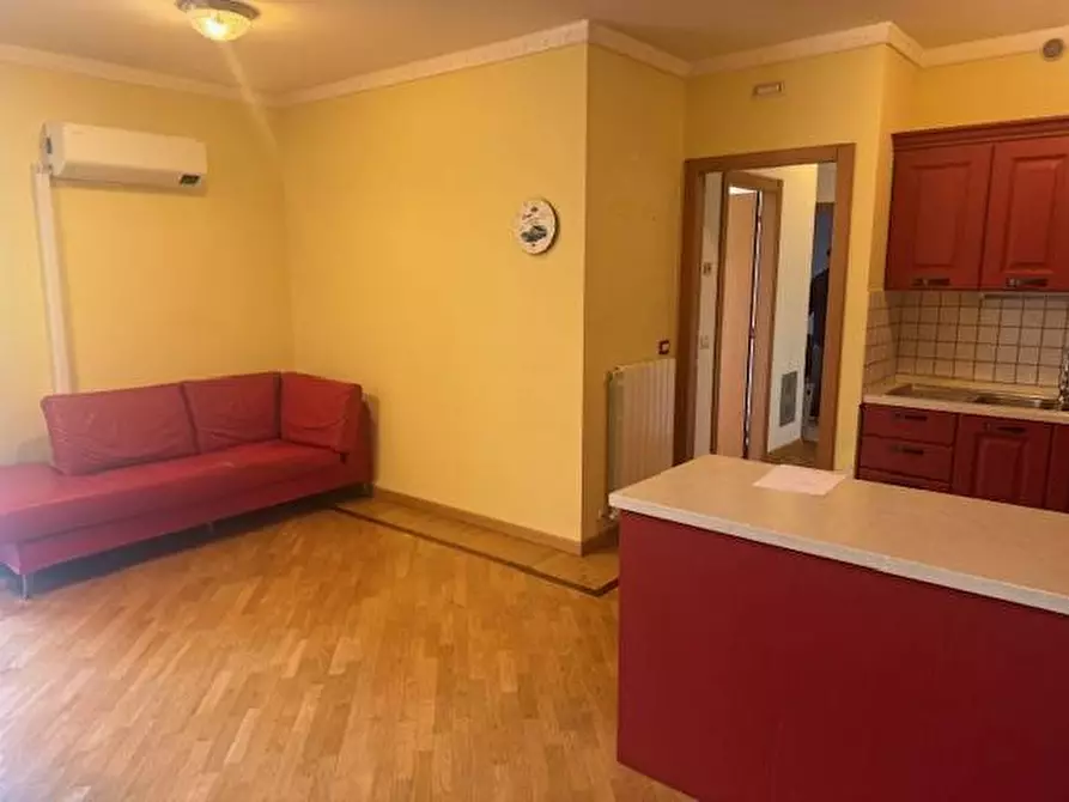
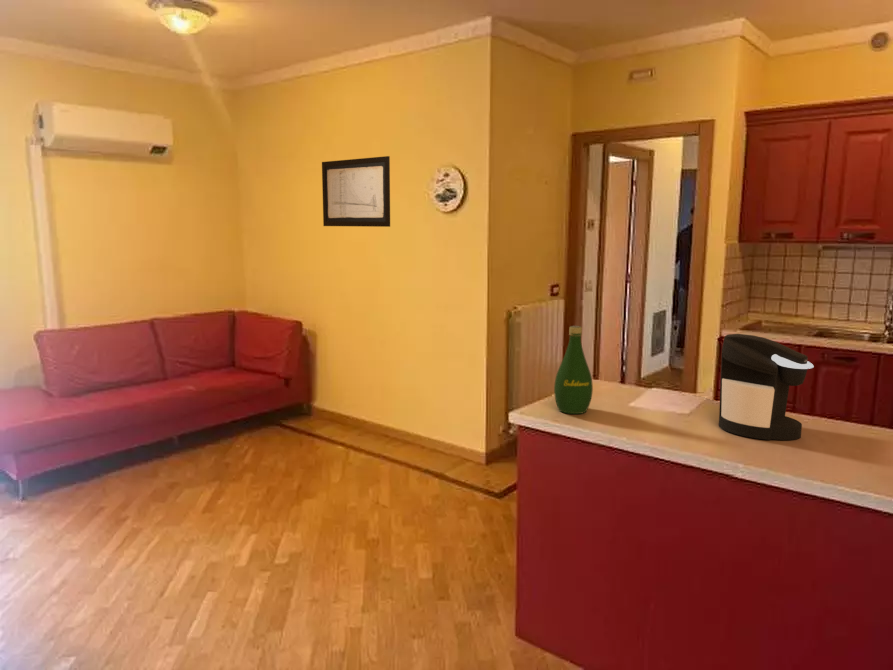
+ bottle (574, 368)
+ wall art (354, 193)
+ coffee maker (764, 384)
